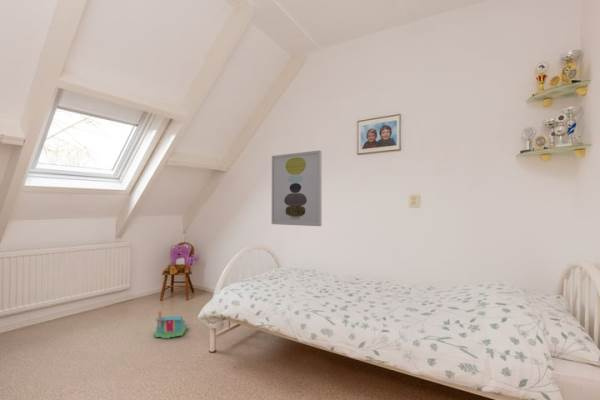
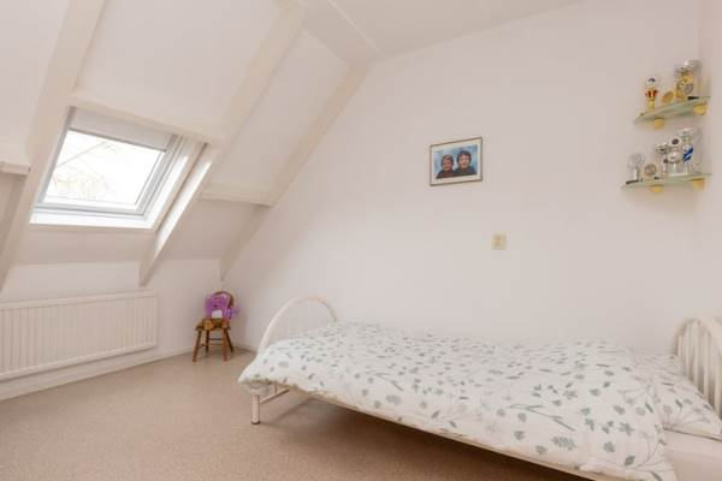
- wall art (294, 189)
- toy house (170, 320)
